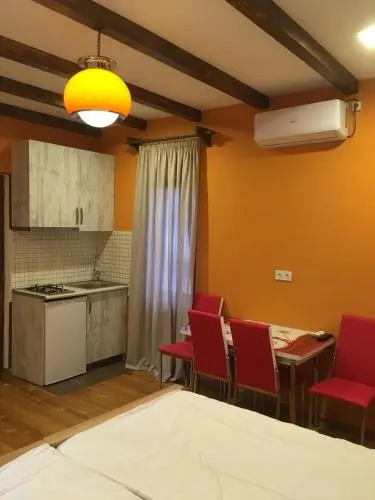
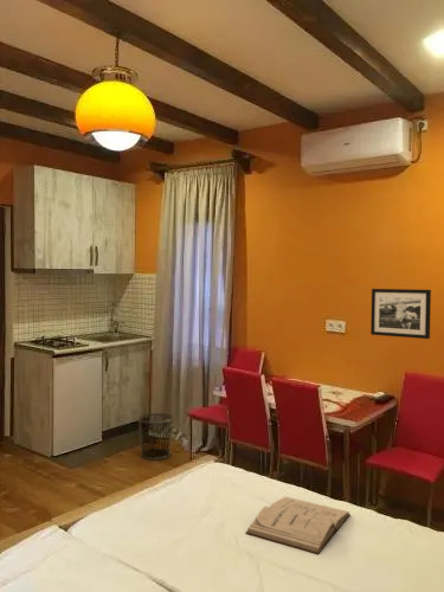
+ book (300, 517)
+ waste bin (155, 436)
+ picture frame (399, 313)
